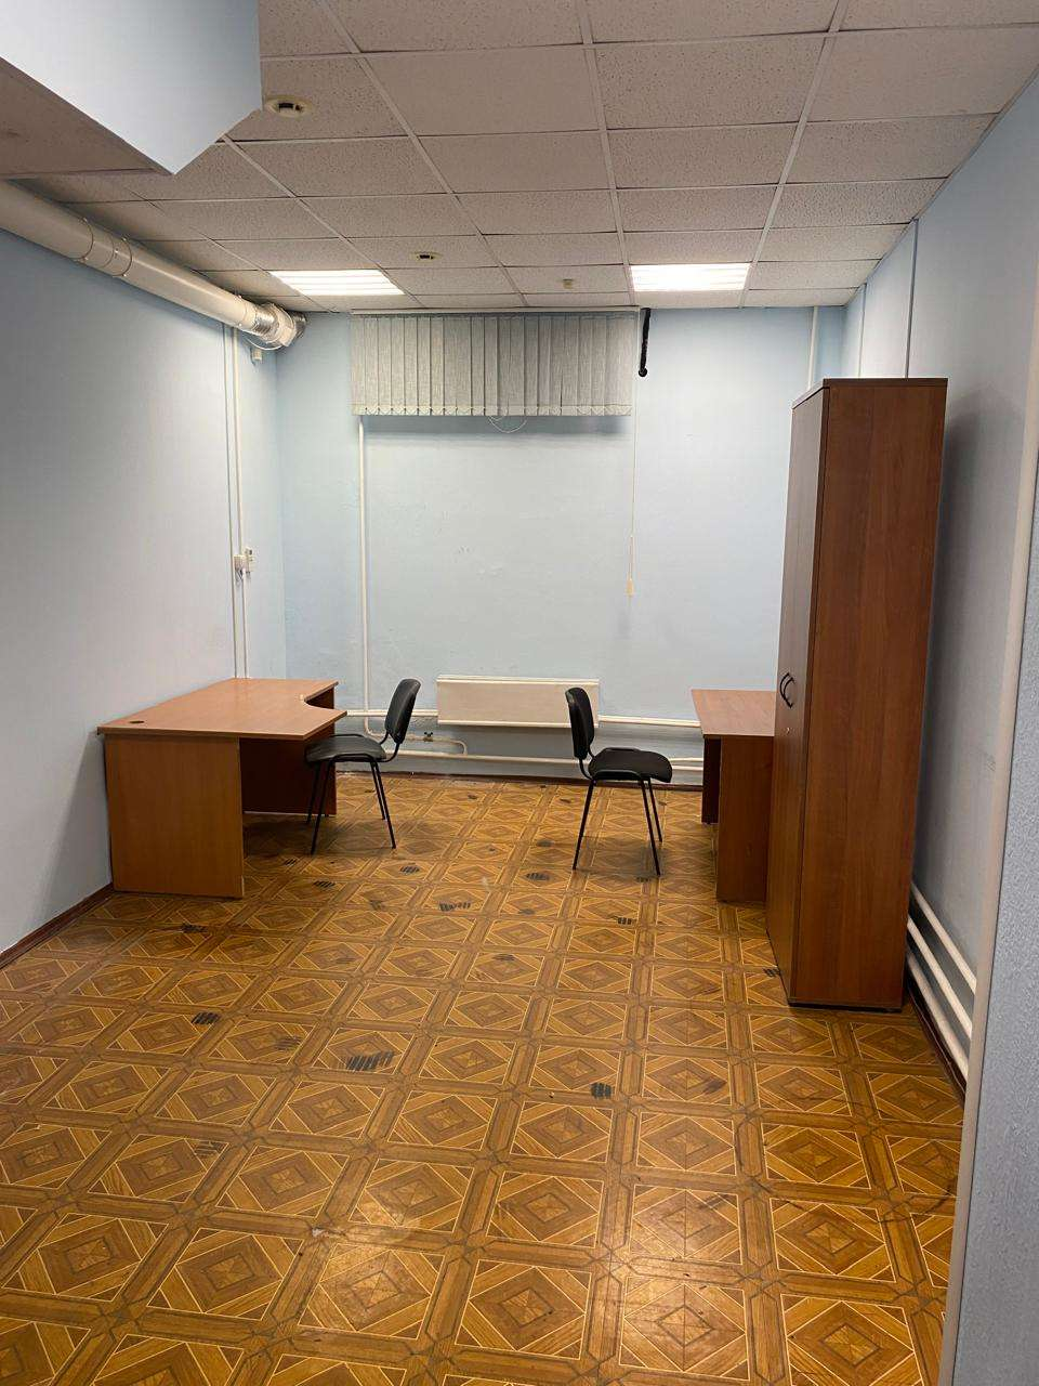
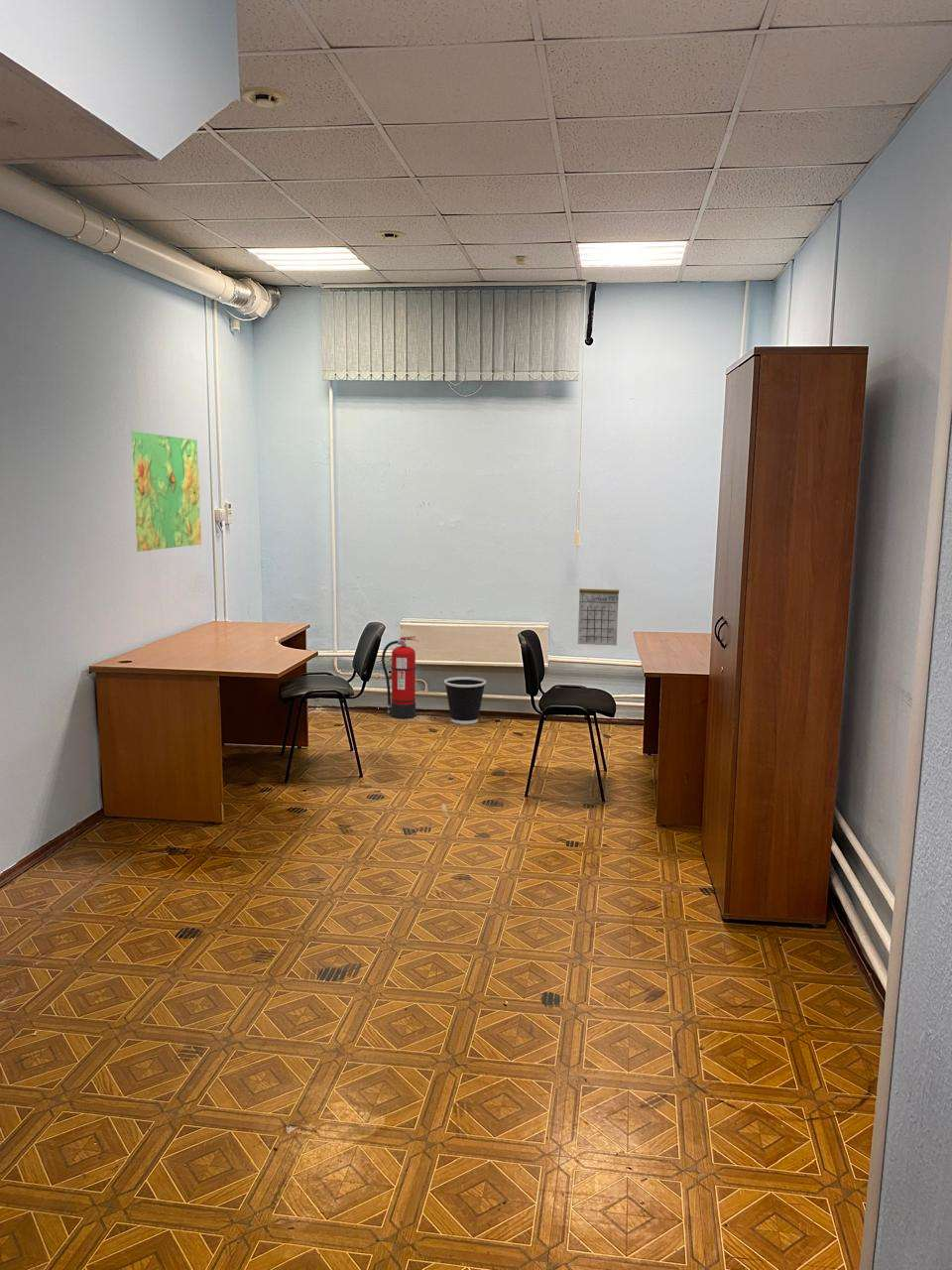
+ map (169, 492)
+ calendar (598, 610)
+ fire extinguisher (400, 676)
+ wastebasket (464, 700)
